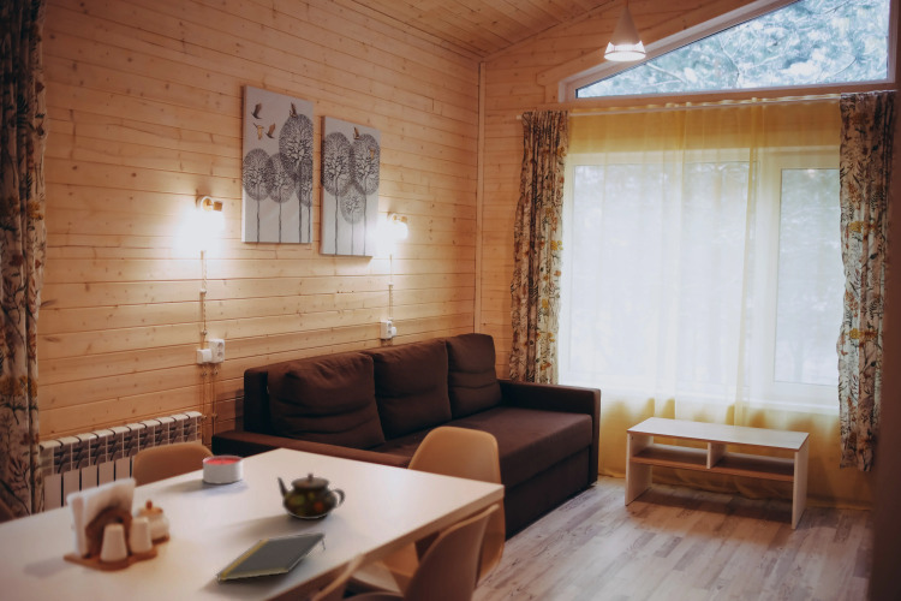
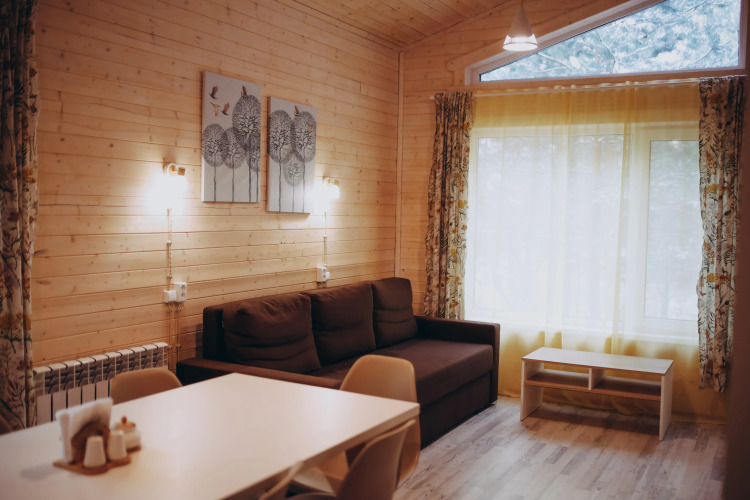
- candle (222, 468)
- notepad (273, 555)
- teapot (309, 493)
